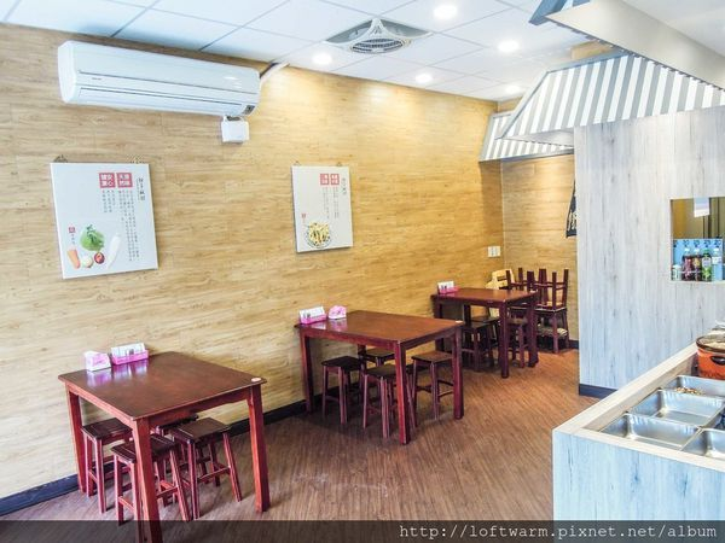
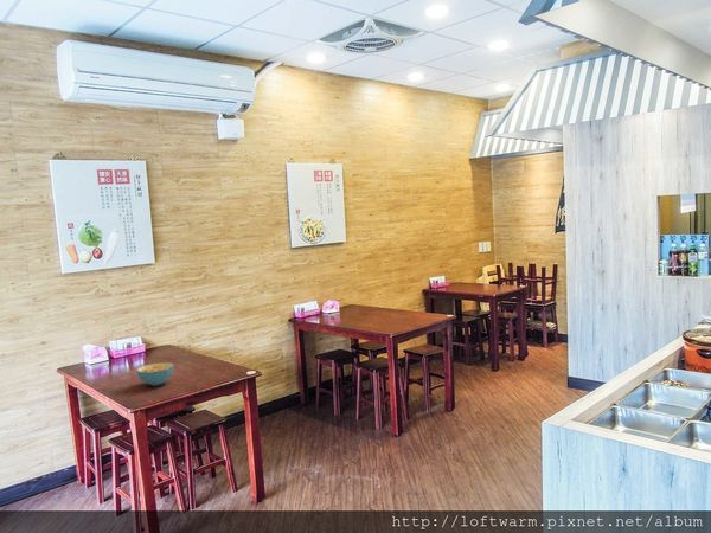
+ cereal bowl (155, 375)
